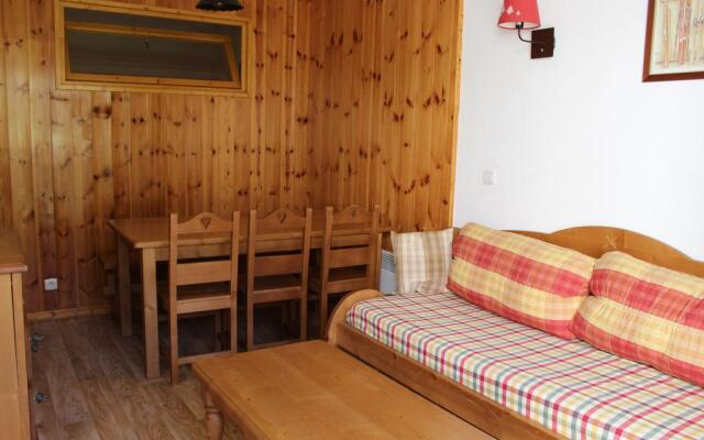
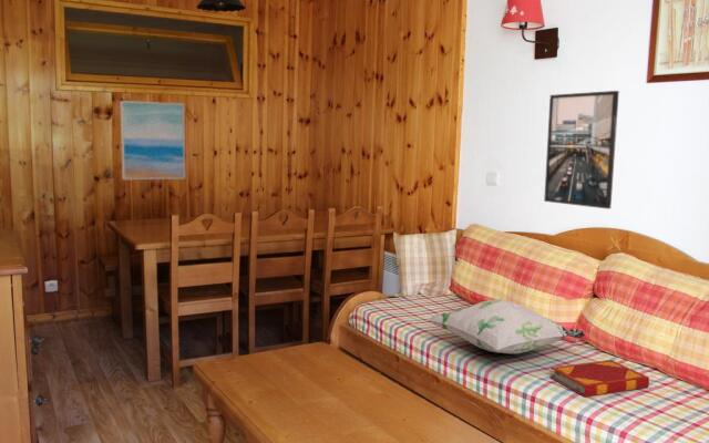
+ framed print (578, 150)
+ wall art (153, 141)
+ hardback book (598, 377)
+ decorative pillow (504, 327)
